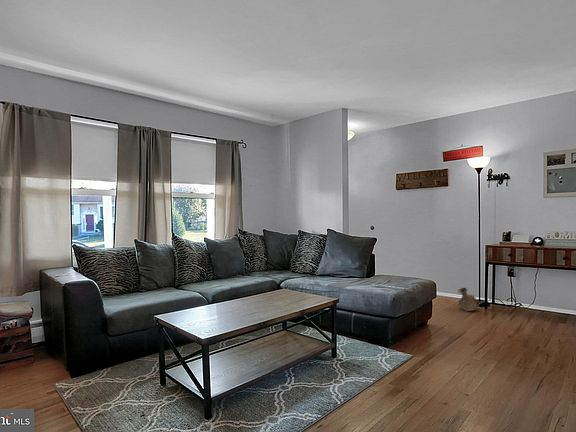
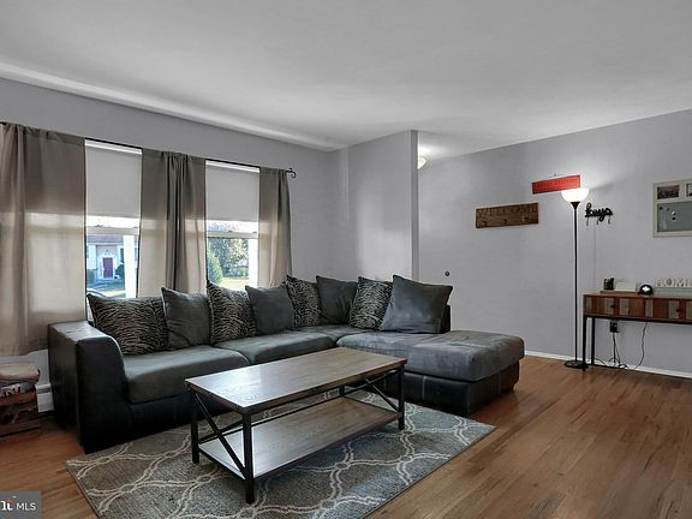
- ceramic jug (467, 298)
